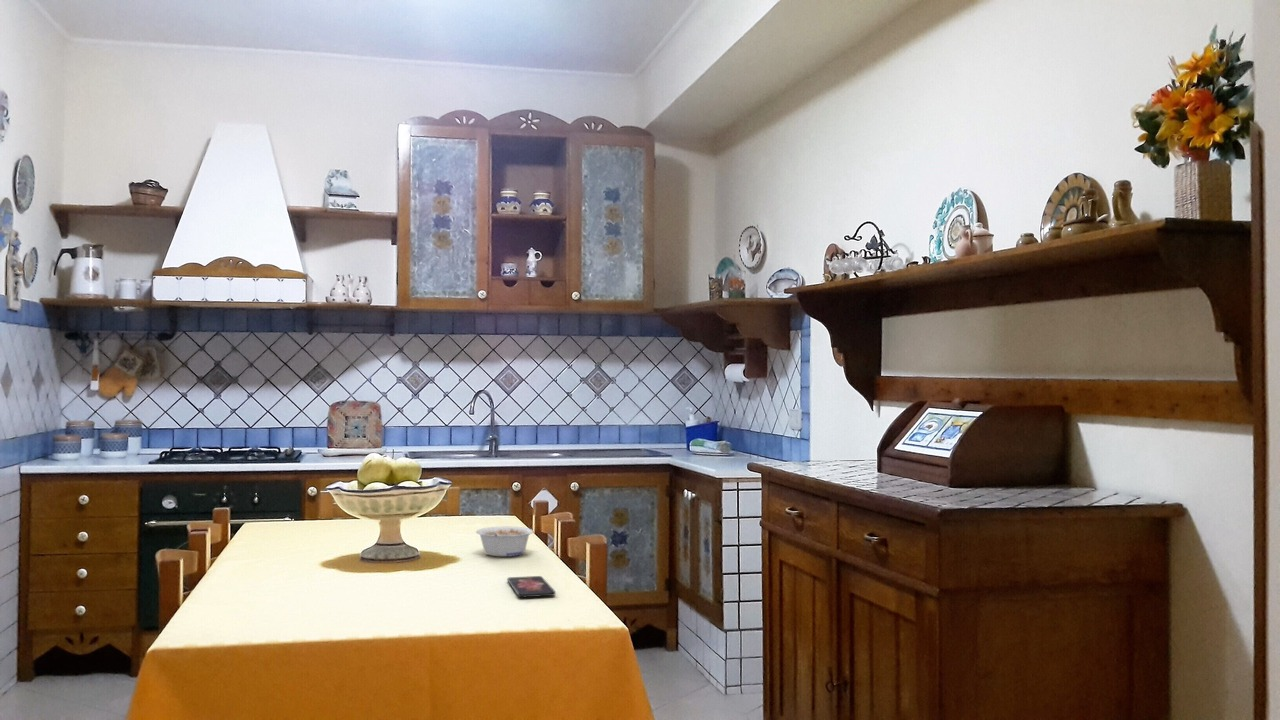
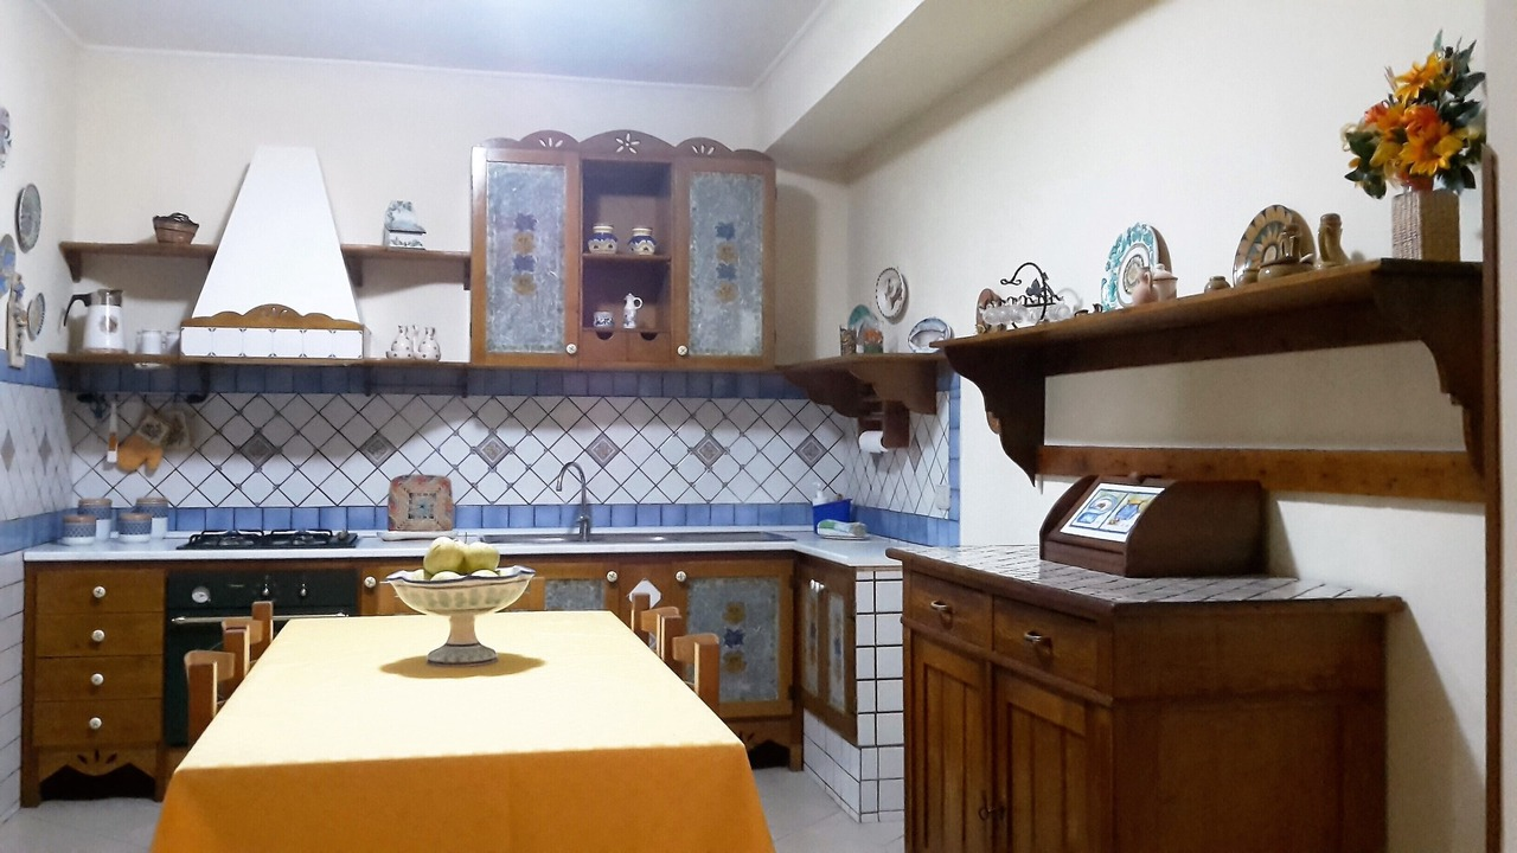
- smartphone (530, 586)
- legume (505, 540)
